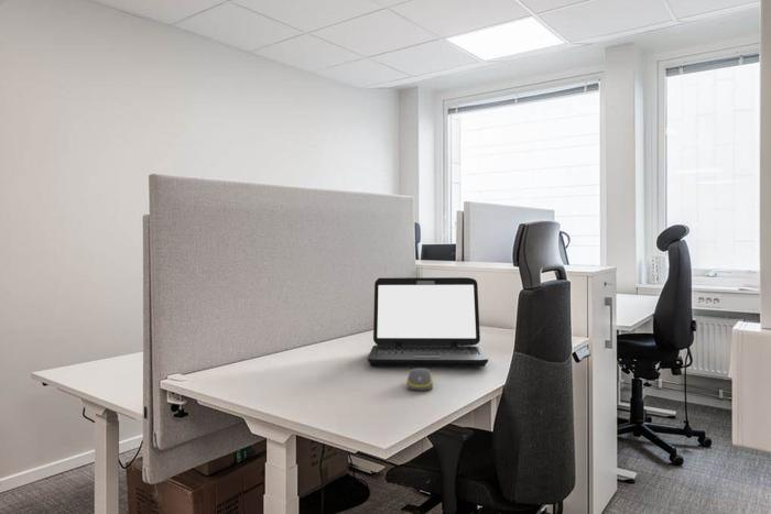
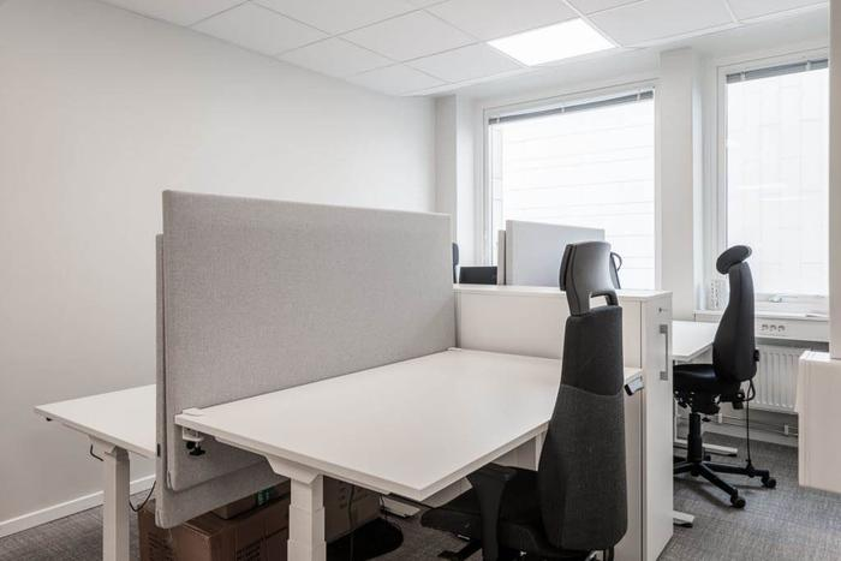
- laptop (426, 318)
- computer mouse (420, 378)
